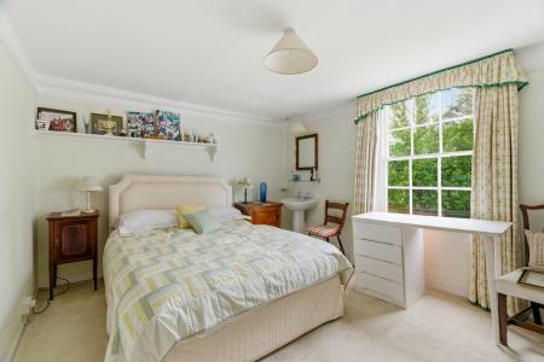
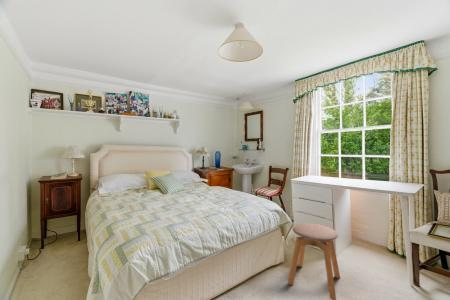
+ stool (315, 246)
